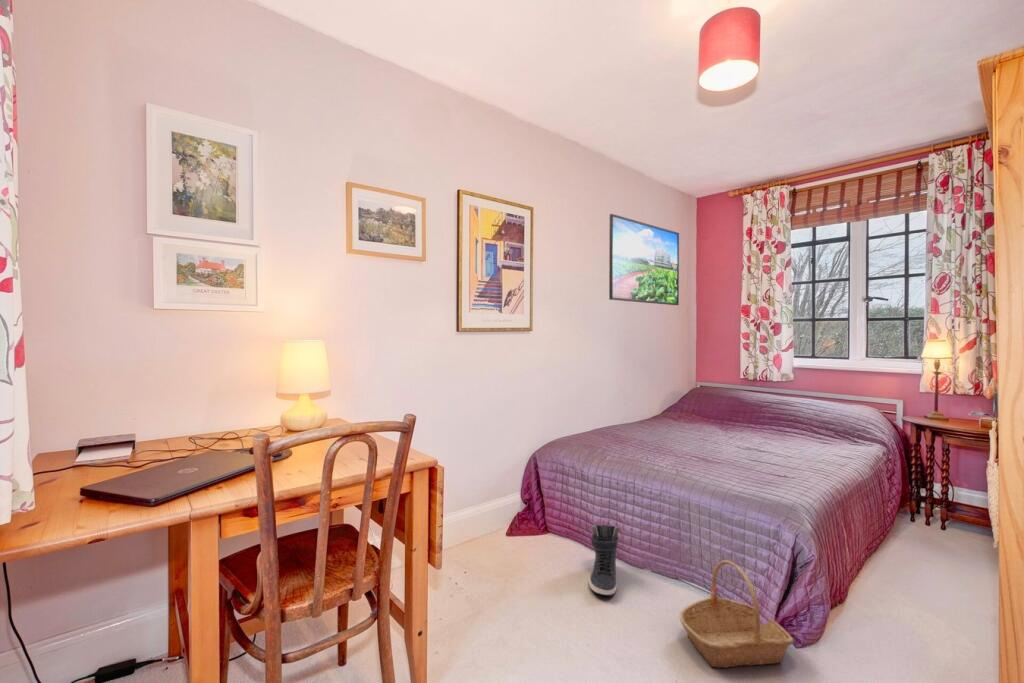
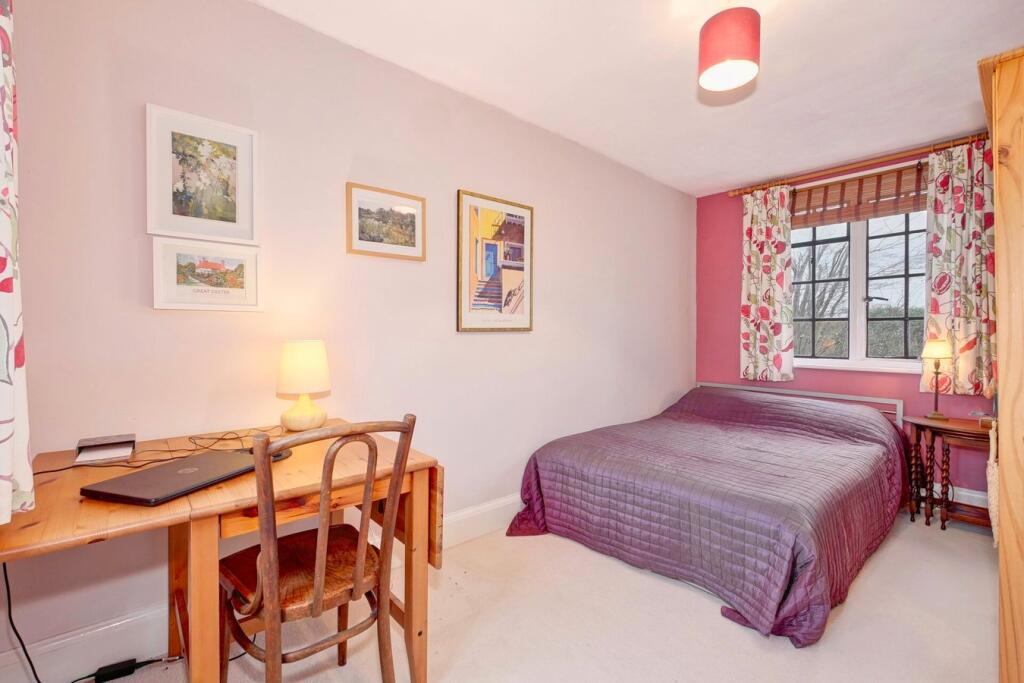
- sneaker (605, 554)
- basket (733, 607)
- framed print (647, 263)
